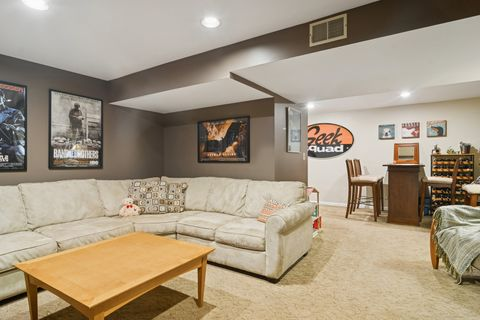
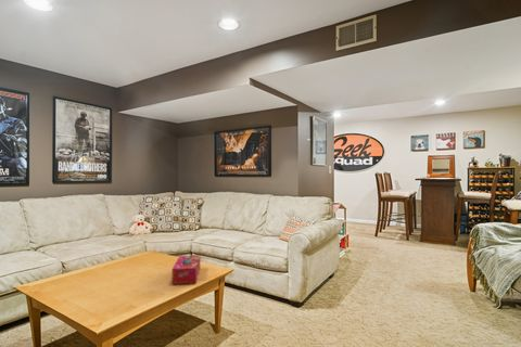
+ tissue box (187, 268)
